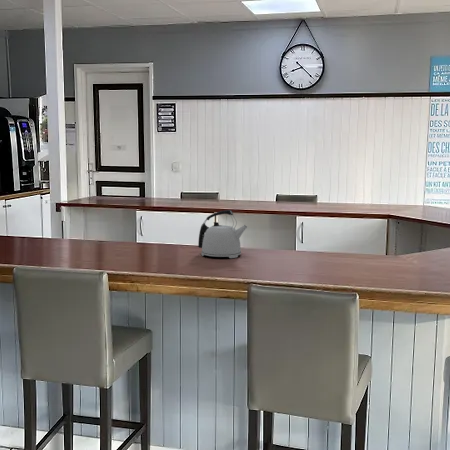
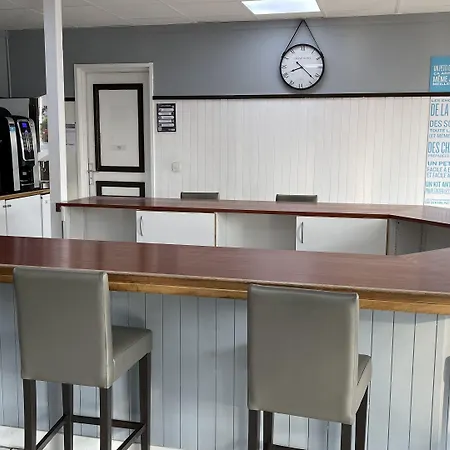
- kettle (222, 232)
